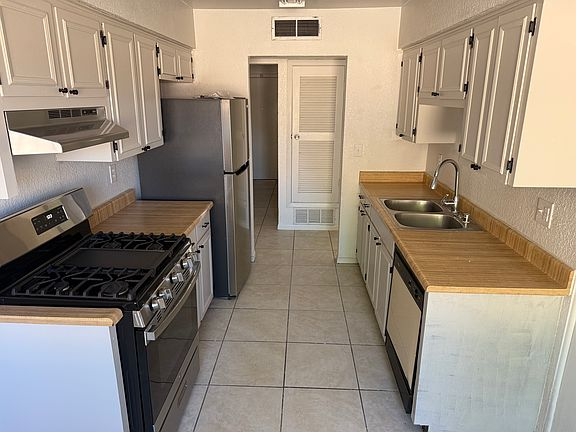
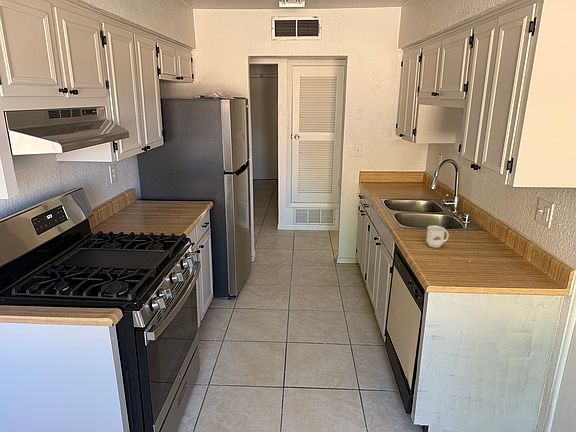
+ mug (437, 237)
